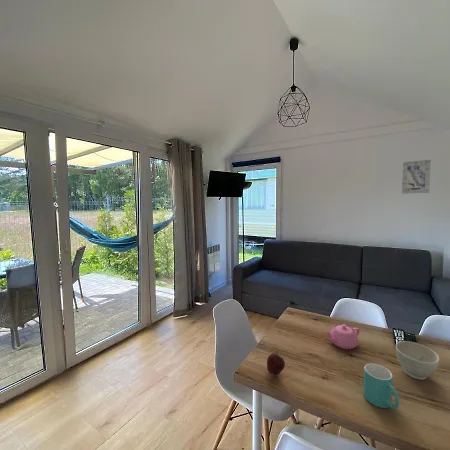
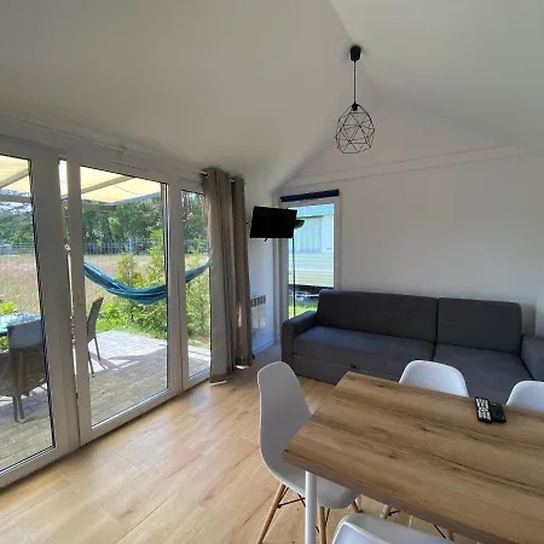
- teapot (342, 334)
- wall art (415, 177)
- bowl (416, 362)
- mug (382, 388)
- apple (275, 364)
